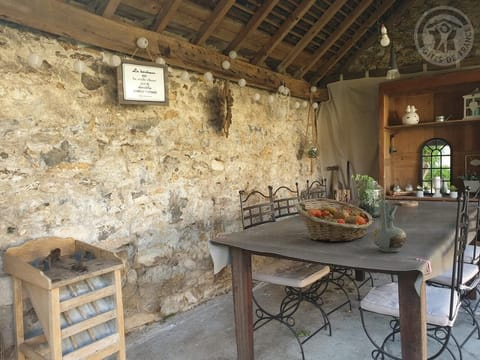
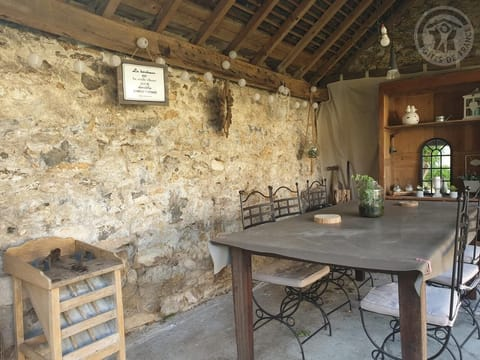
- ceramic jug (388, 224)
- fruit basket (333, 218)
